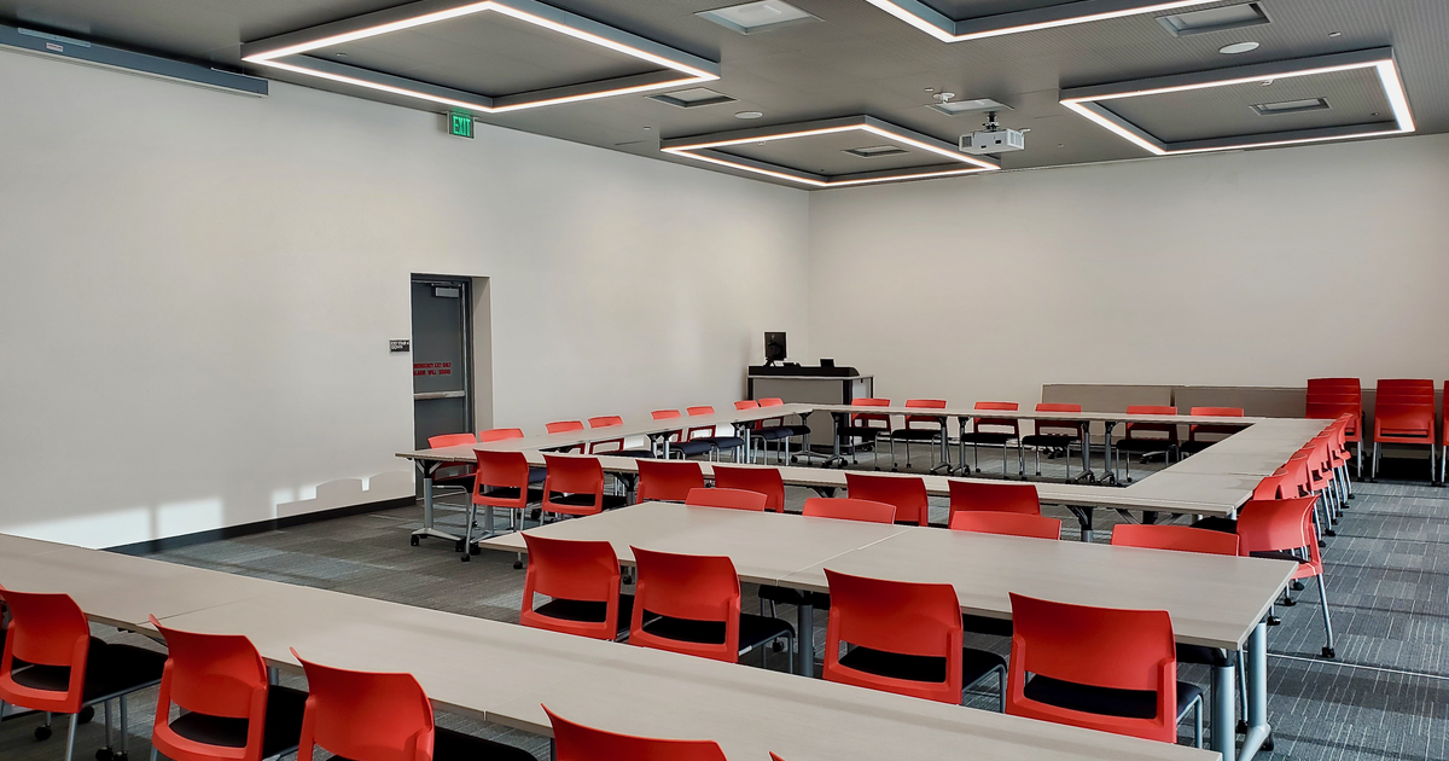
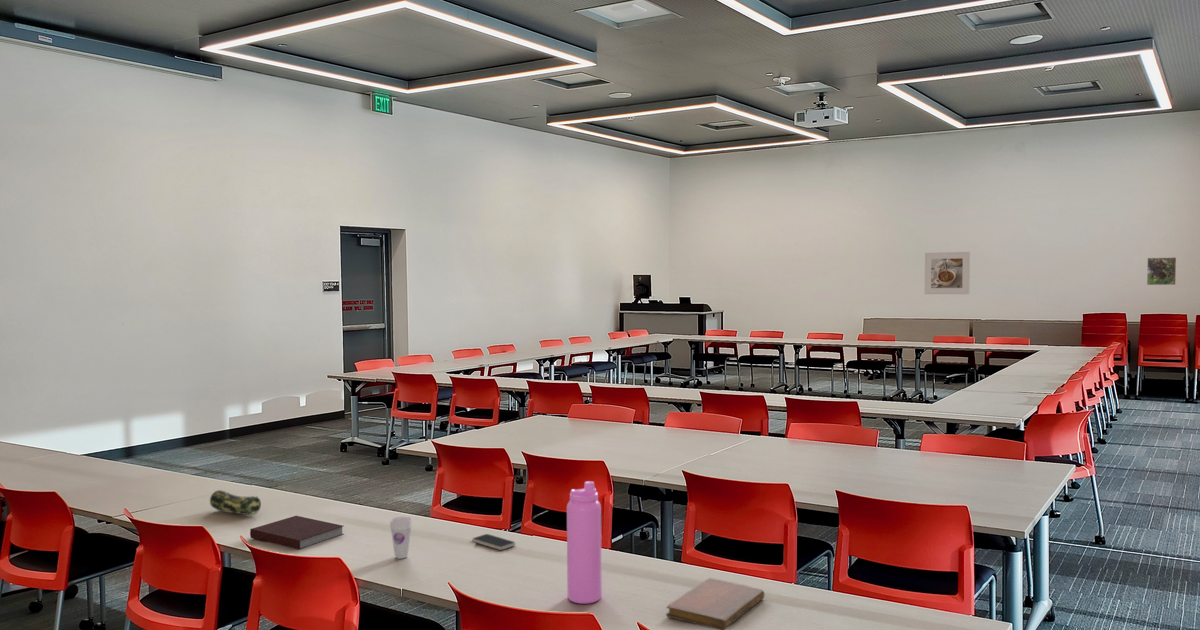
+ smartphone (493, 541)
+ cup (401, 538)
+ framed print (1161, 271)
+ notebook (716, 602)
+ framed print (946, 273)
+ pencil case (236, 503)
+ water bottle (584, 540)
+ notebook (297, 531)
